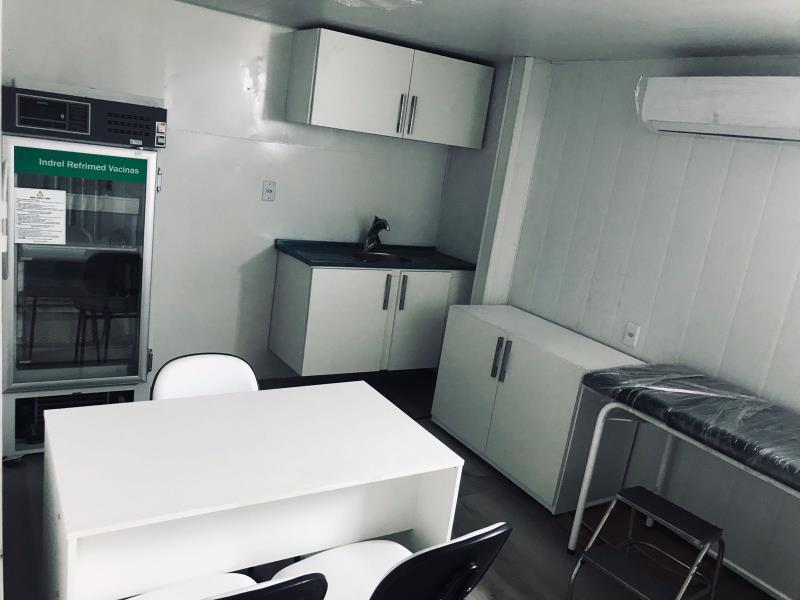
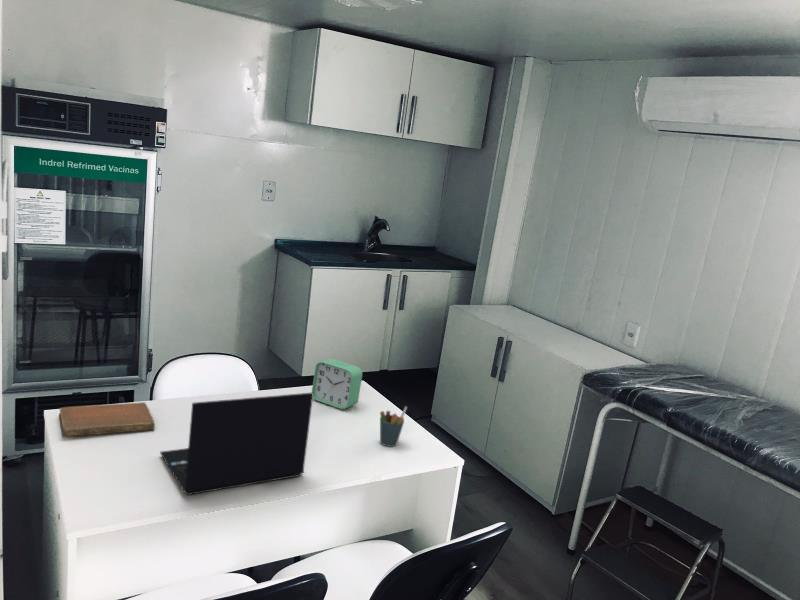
+ alarm clock (337, 383)
+ notebook (106, 418)
+ pen holder (391, 425)
+ laptop (235, 424)
